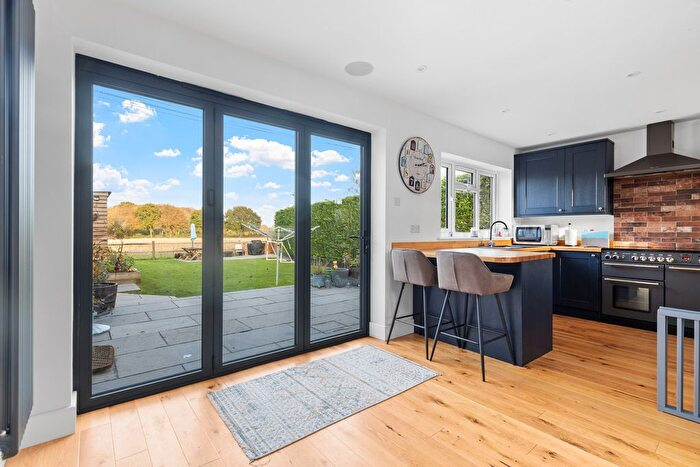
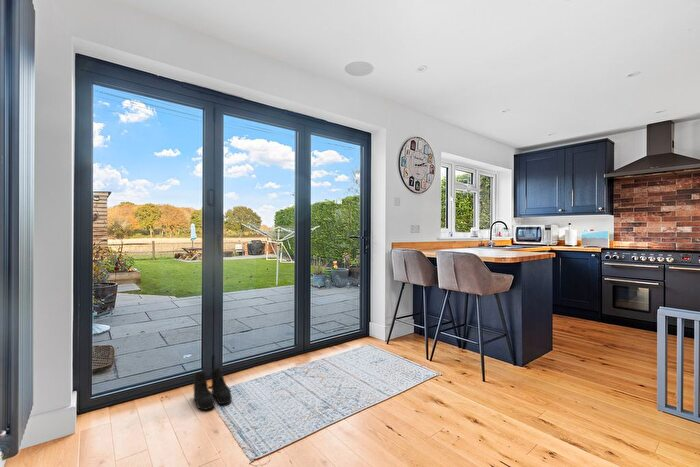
+ boots (212, 385)
